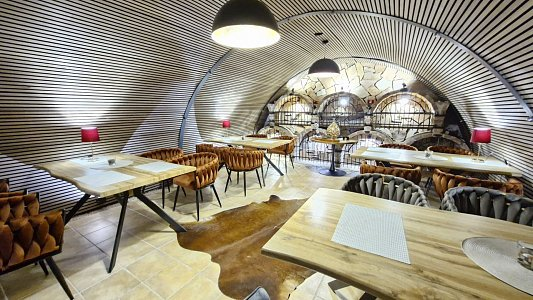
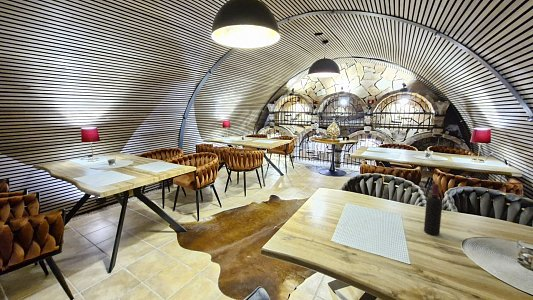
+ wine bottle (433, 208)
